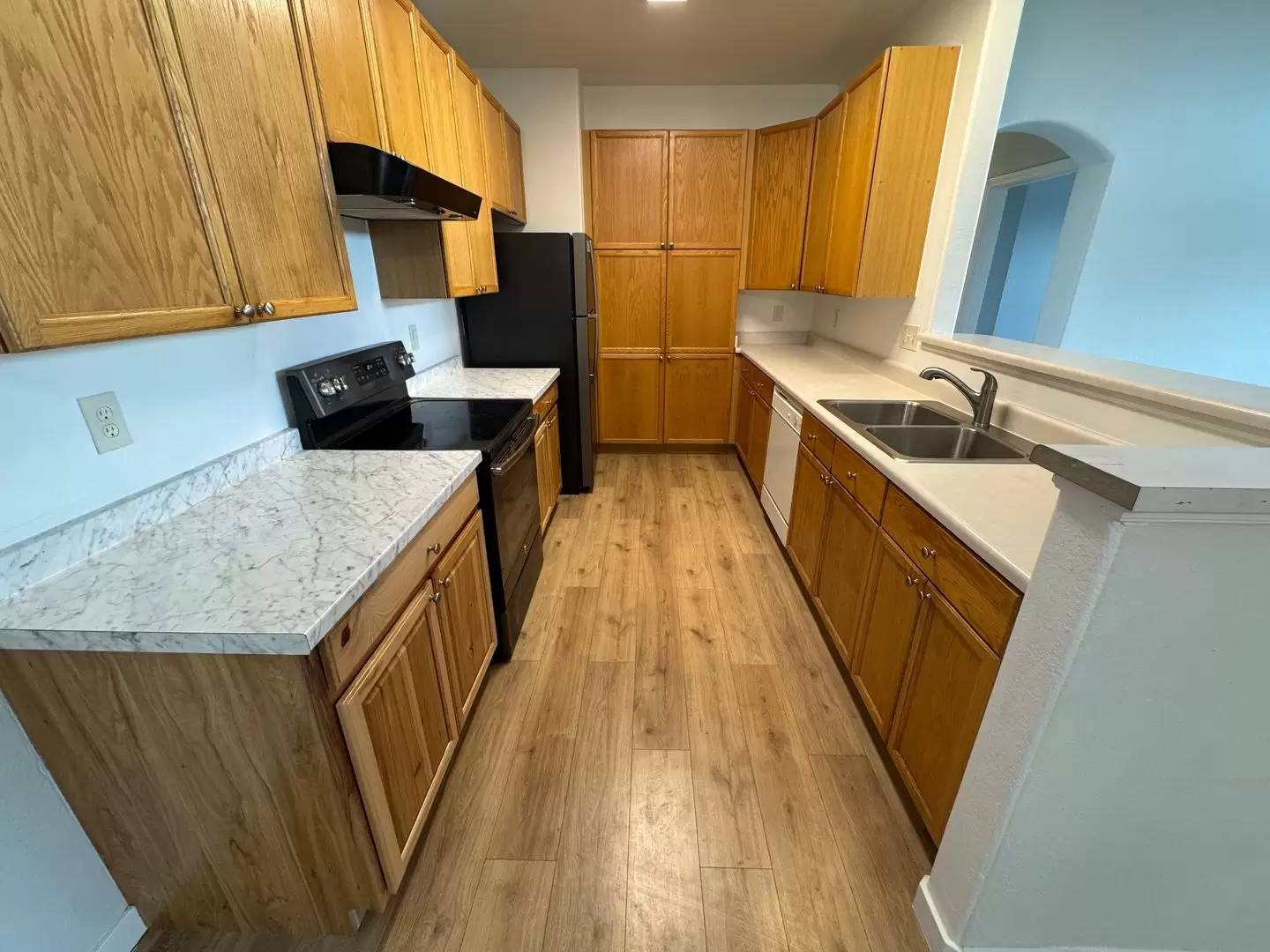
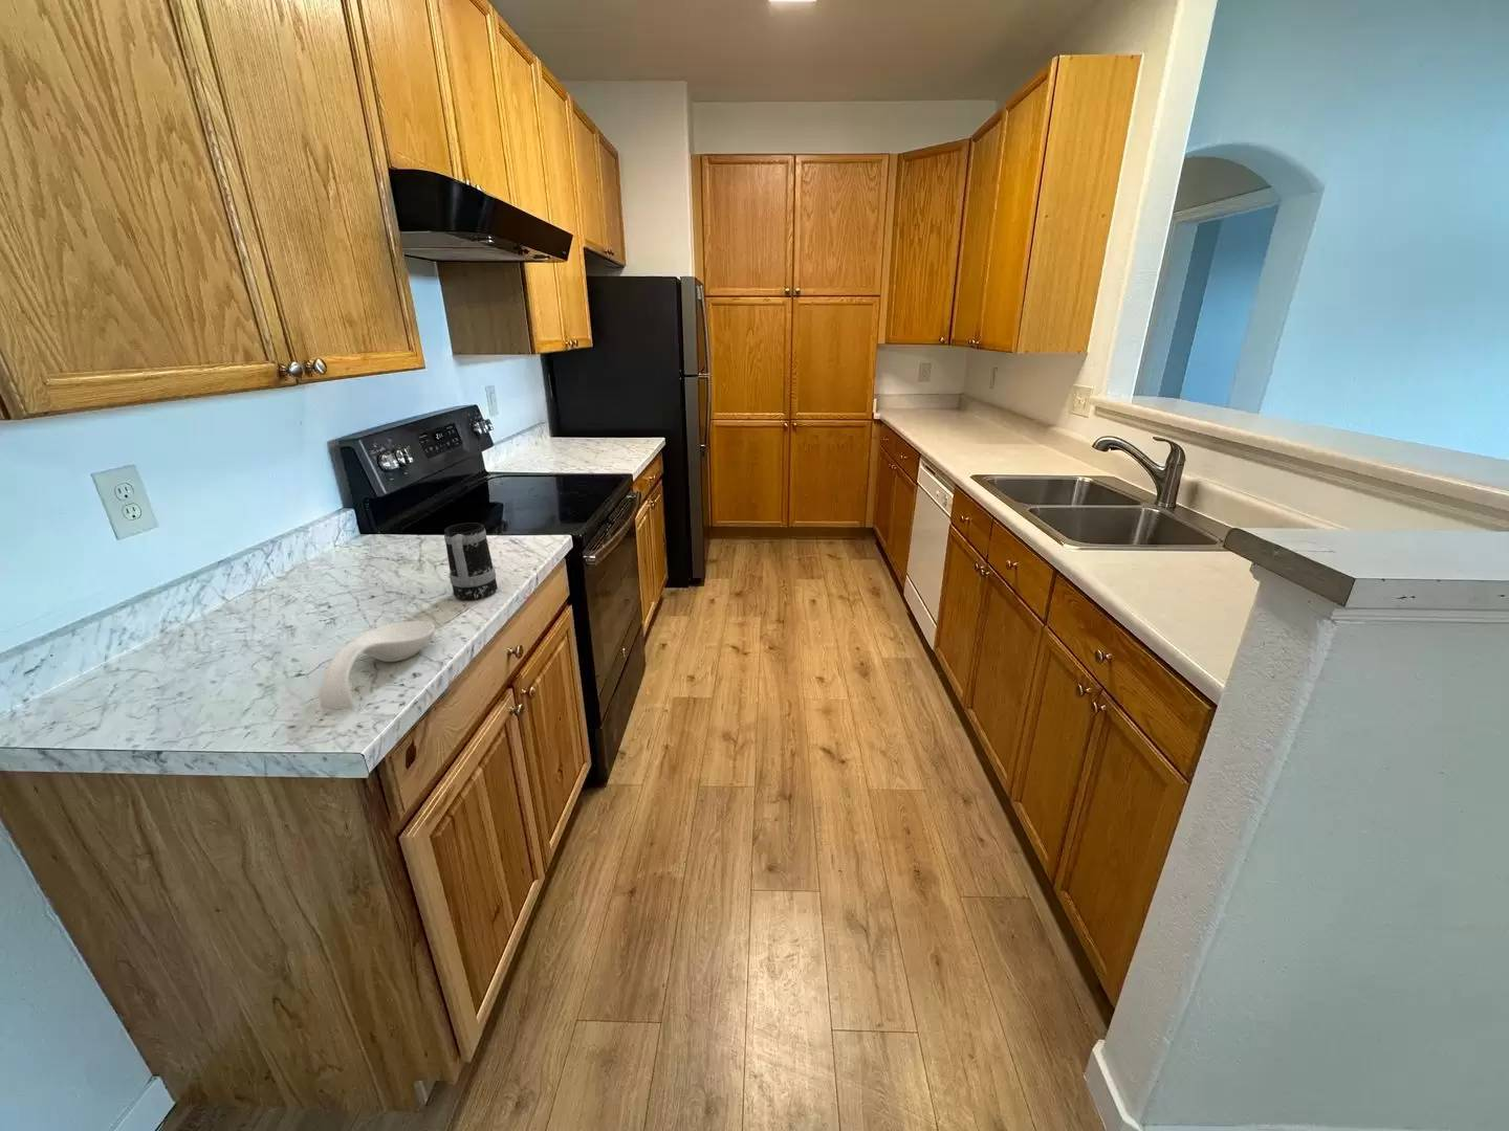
+ spoon rest (378, 650)
+ mug (467, 562)
